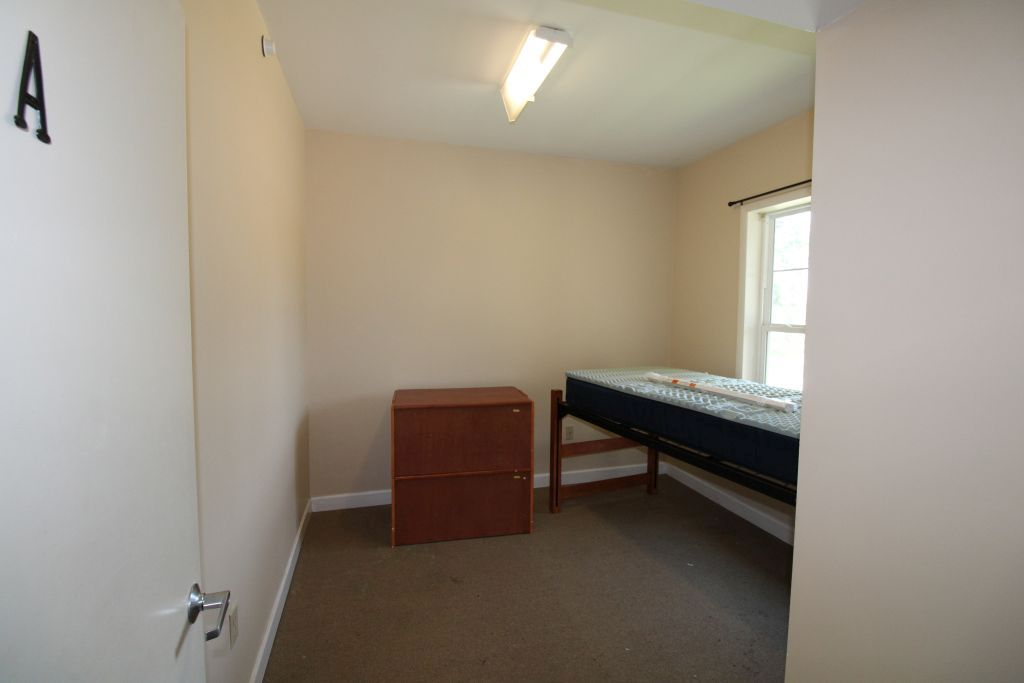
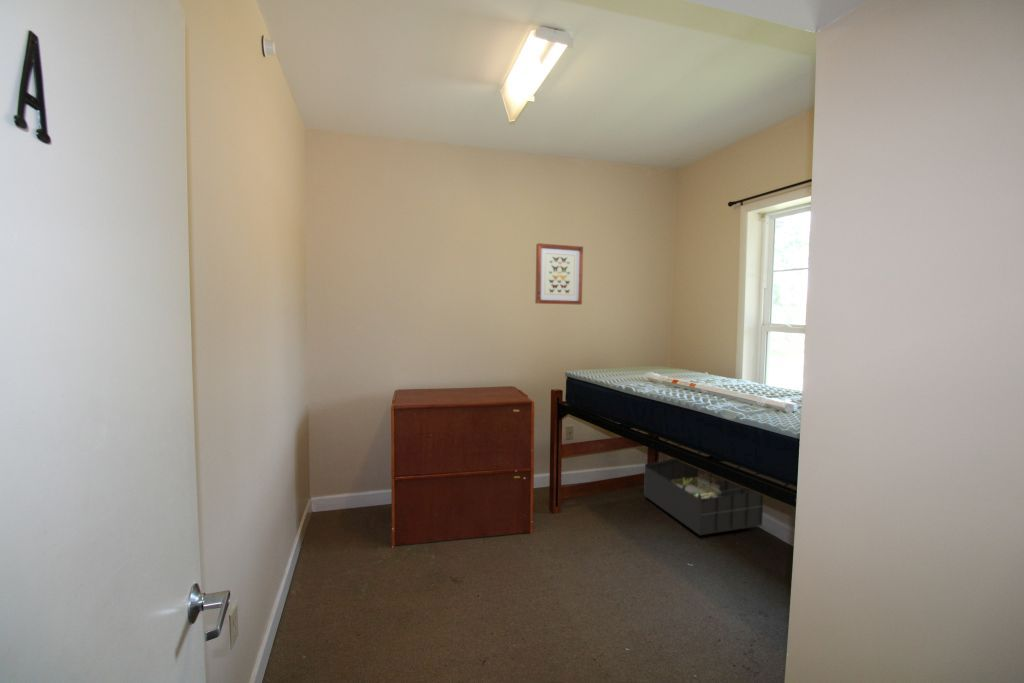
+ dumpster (699, 490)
+ wall art (559, 274)
